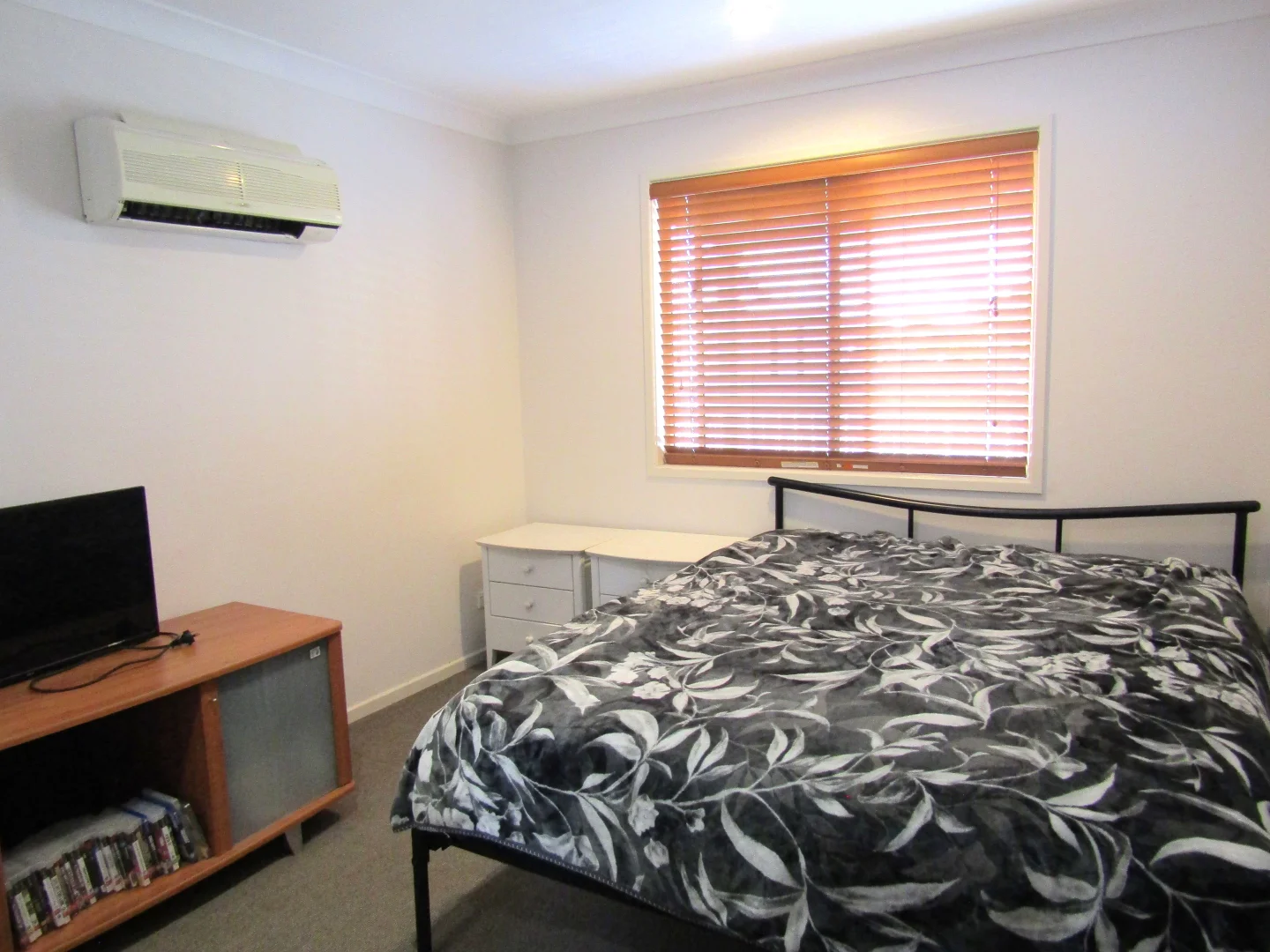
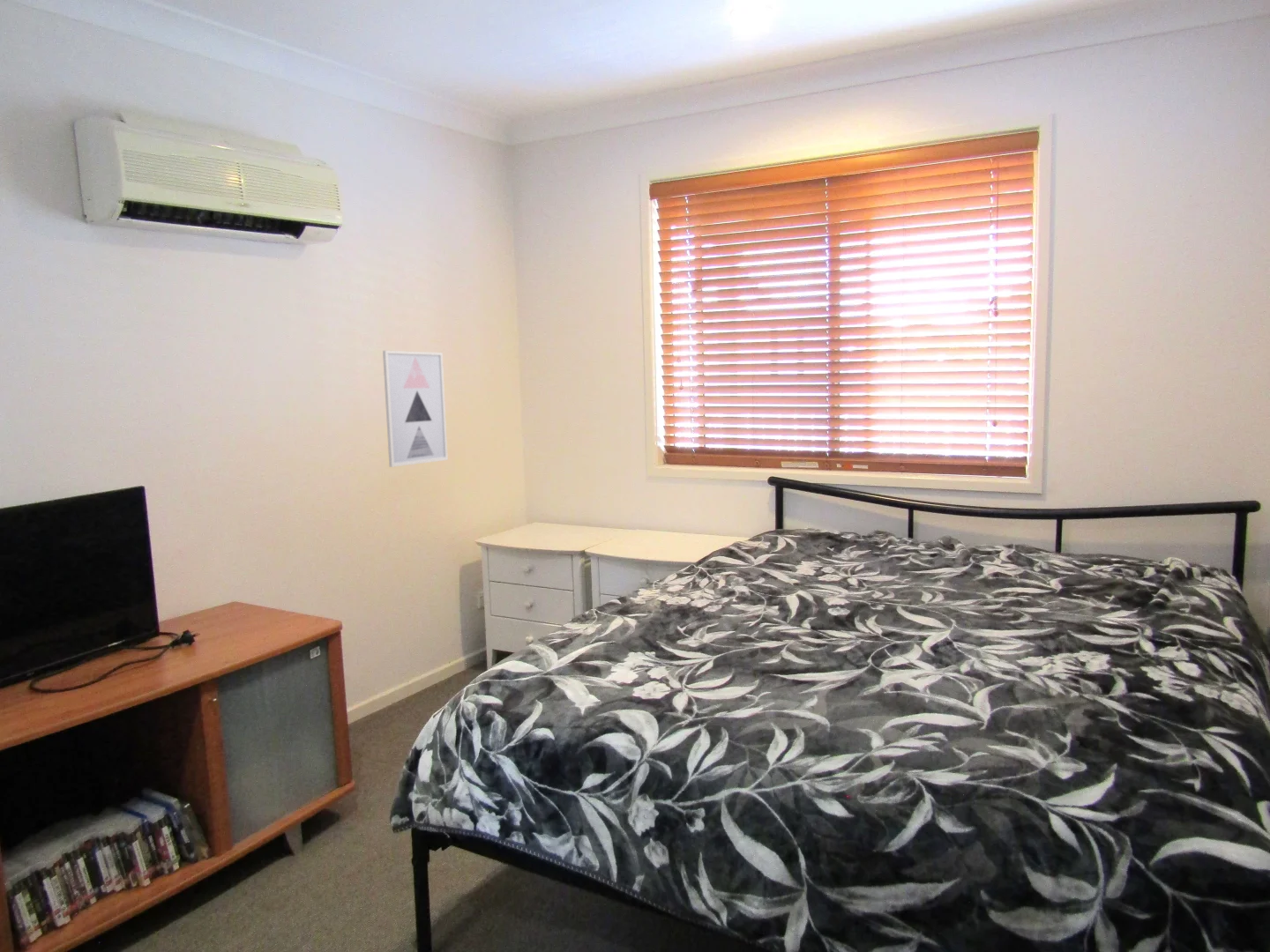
+ wall art (416, 407)
